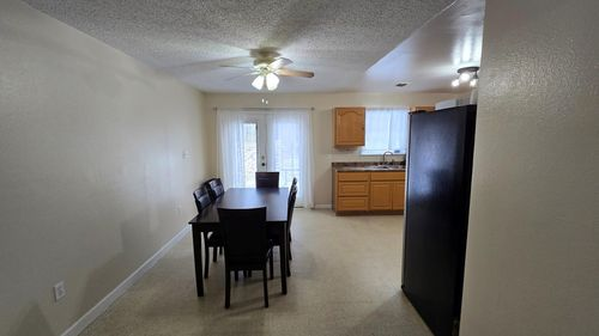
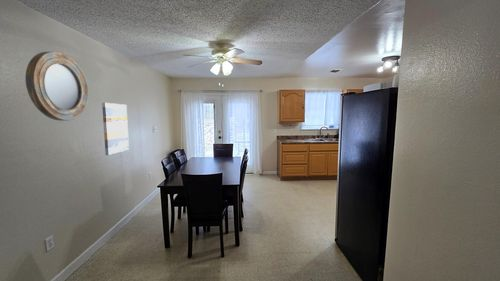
+ wall art (116, 128)
+ home mirror (61, 87)
